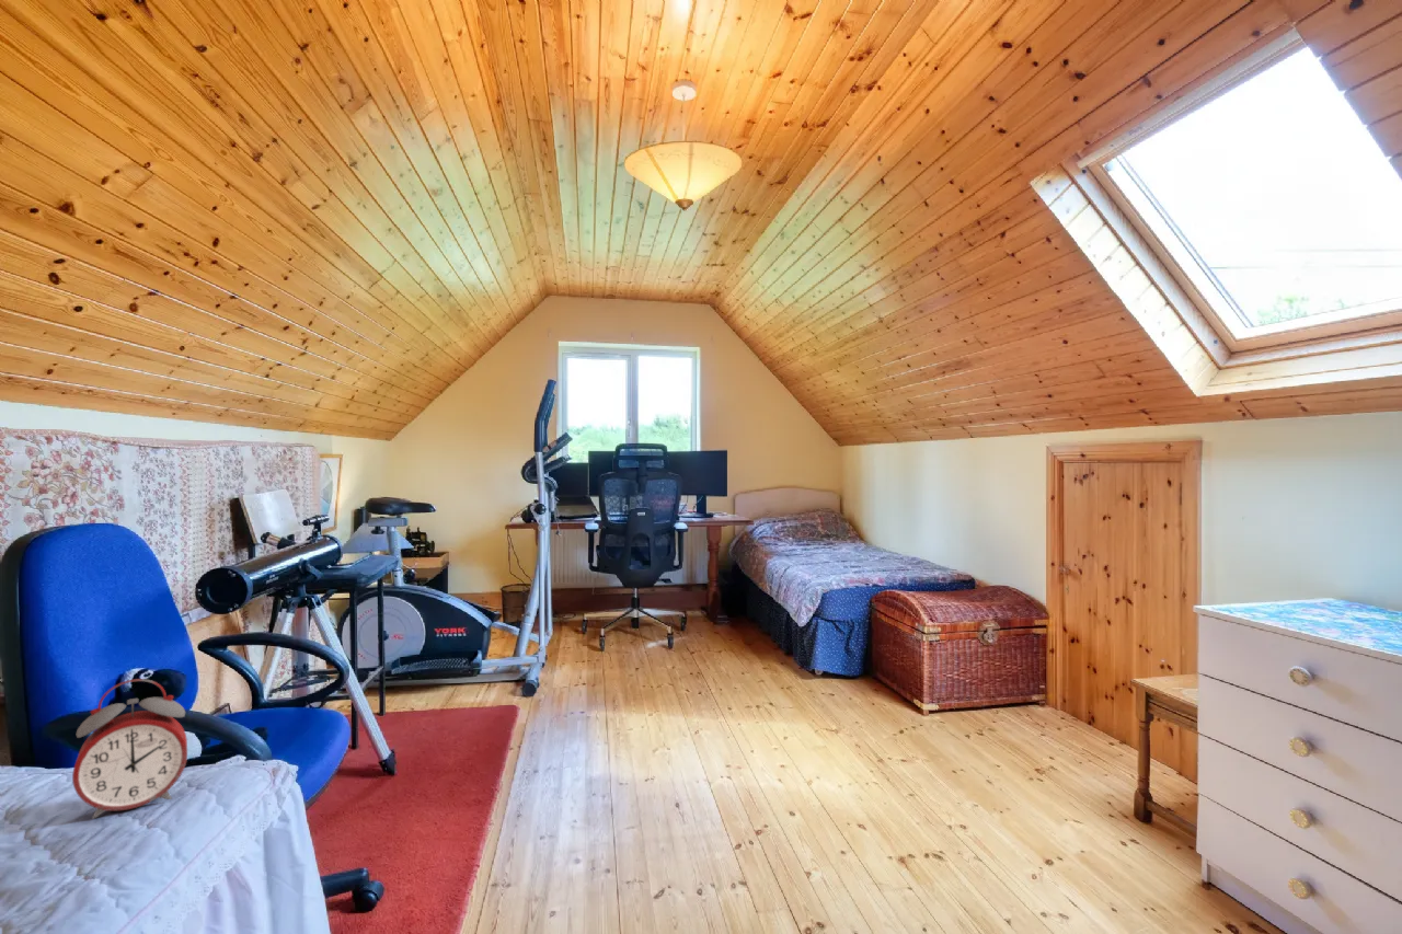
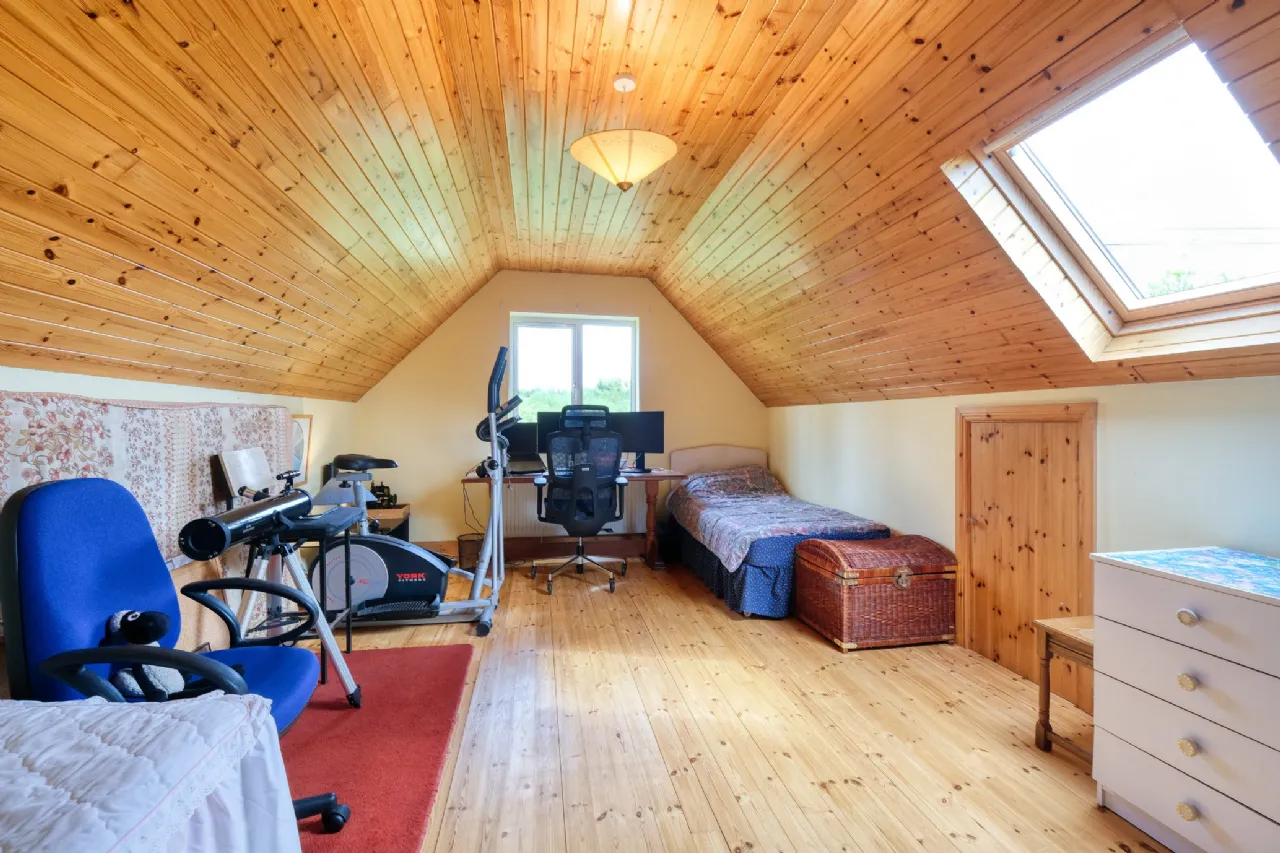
- alarm clock (133, 740)
